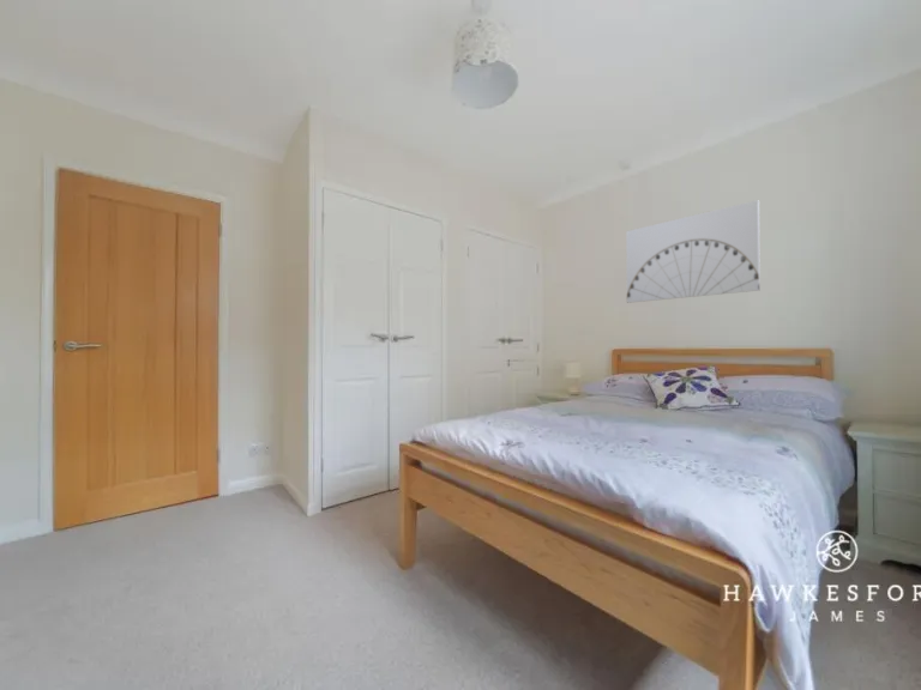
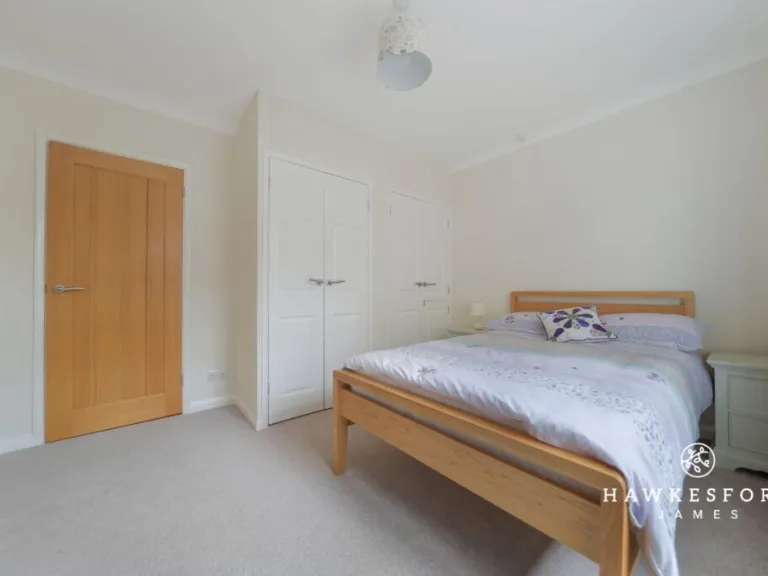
- wall art (685, 256)
